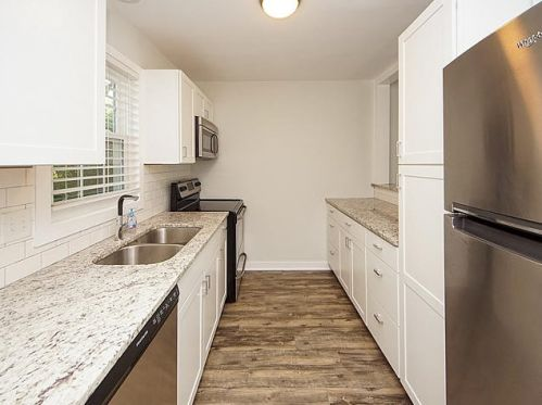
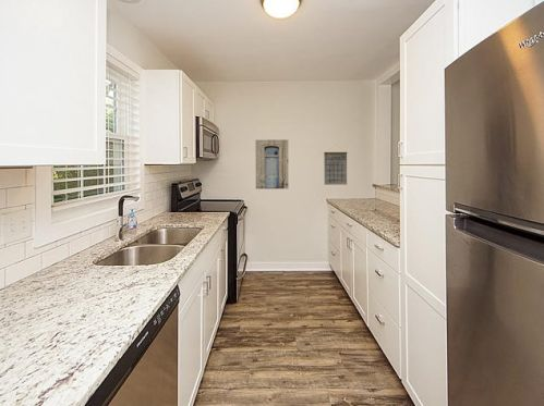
+ wall art (271, 164)
+ calendar (335, 164)
